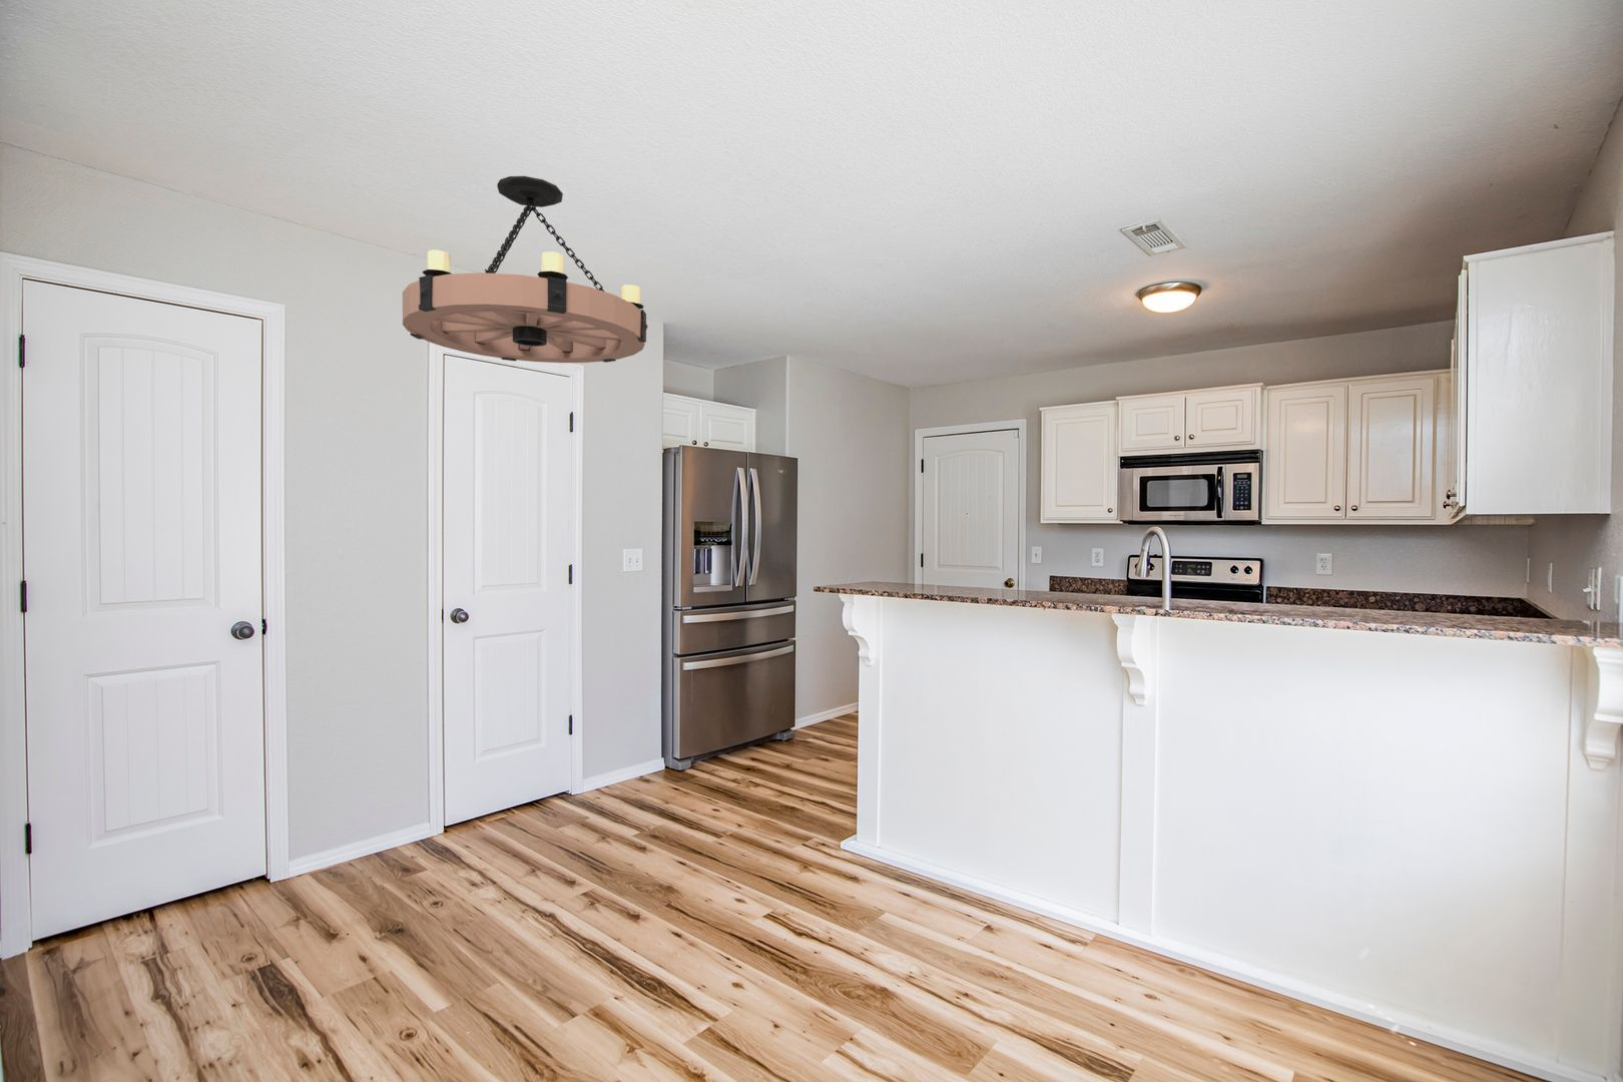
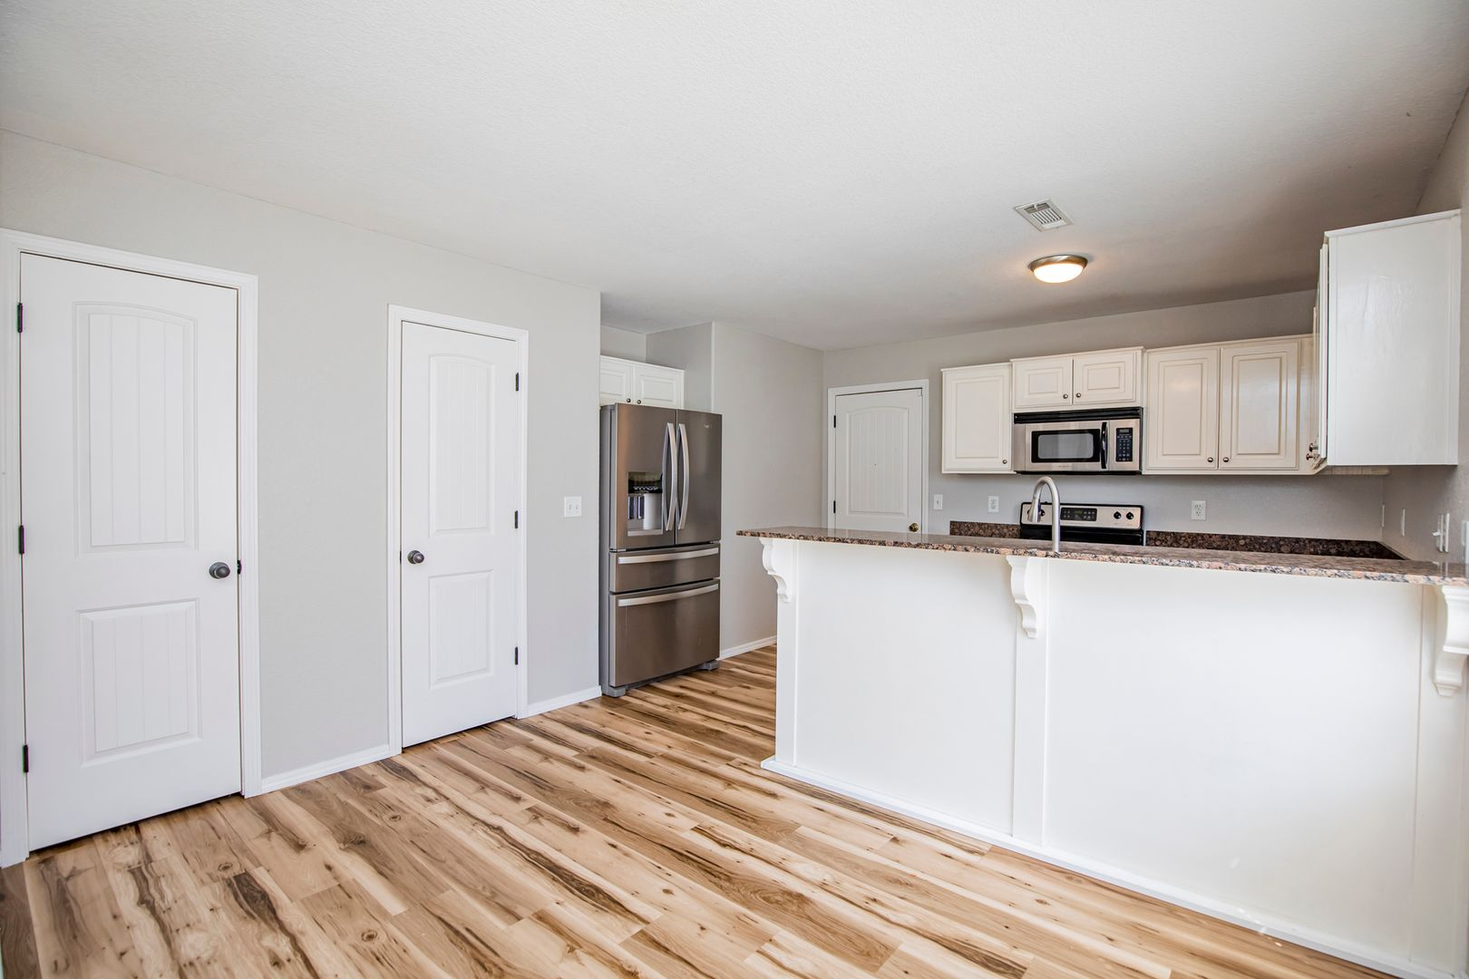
- chandelier (528, 275)
